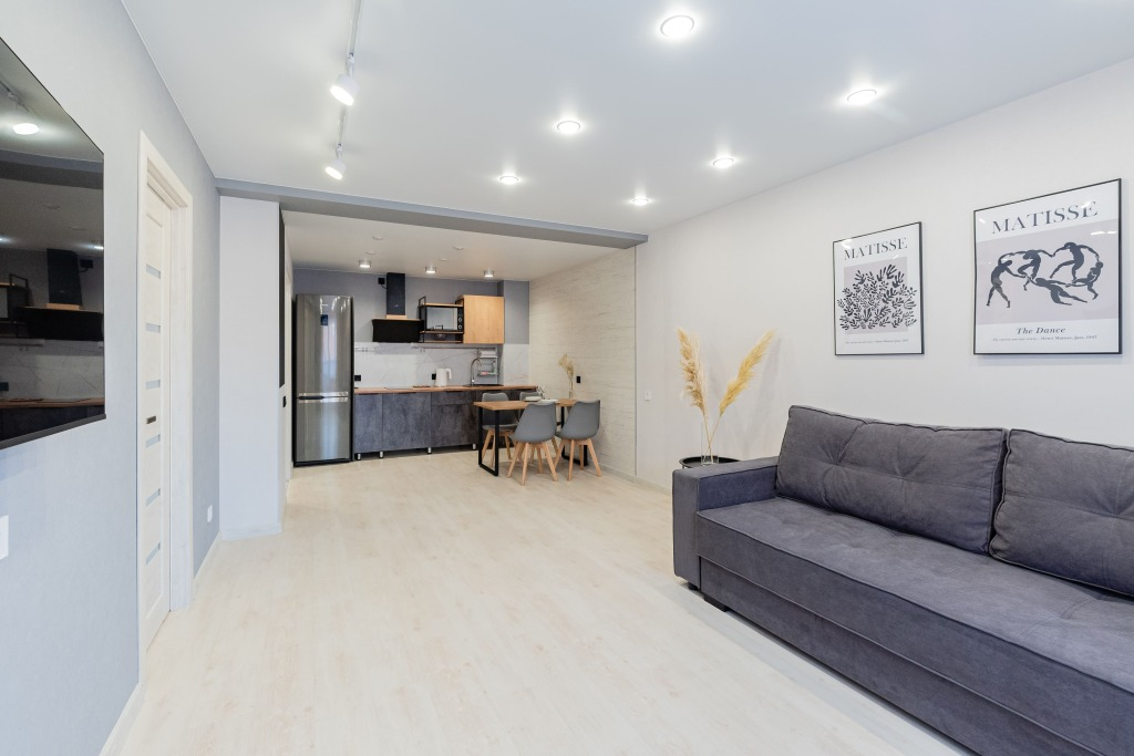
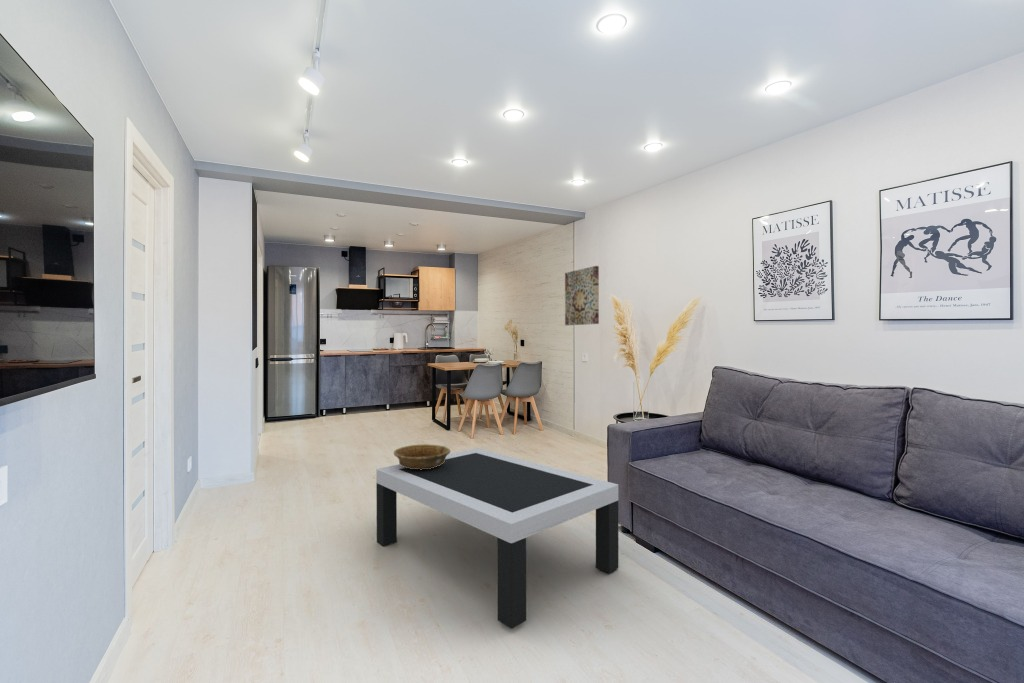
+ coffee table (490, 515)
+ ceramic bowl (422, 457)
+ wall art (581, 297)
